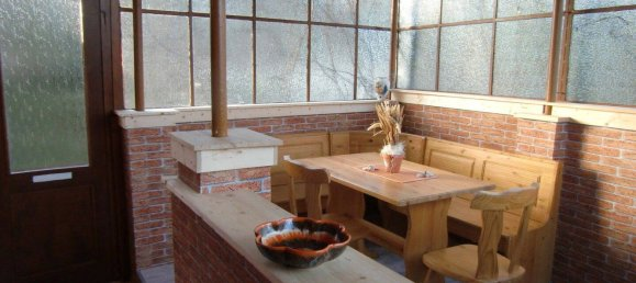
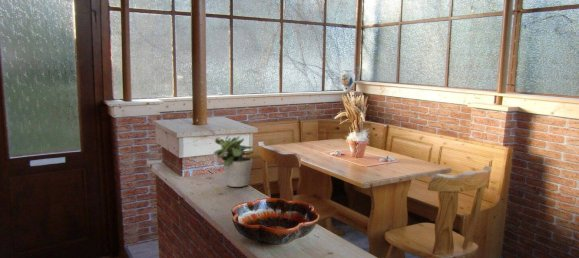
+ potted plant (230, 160)
